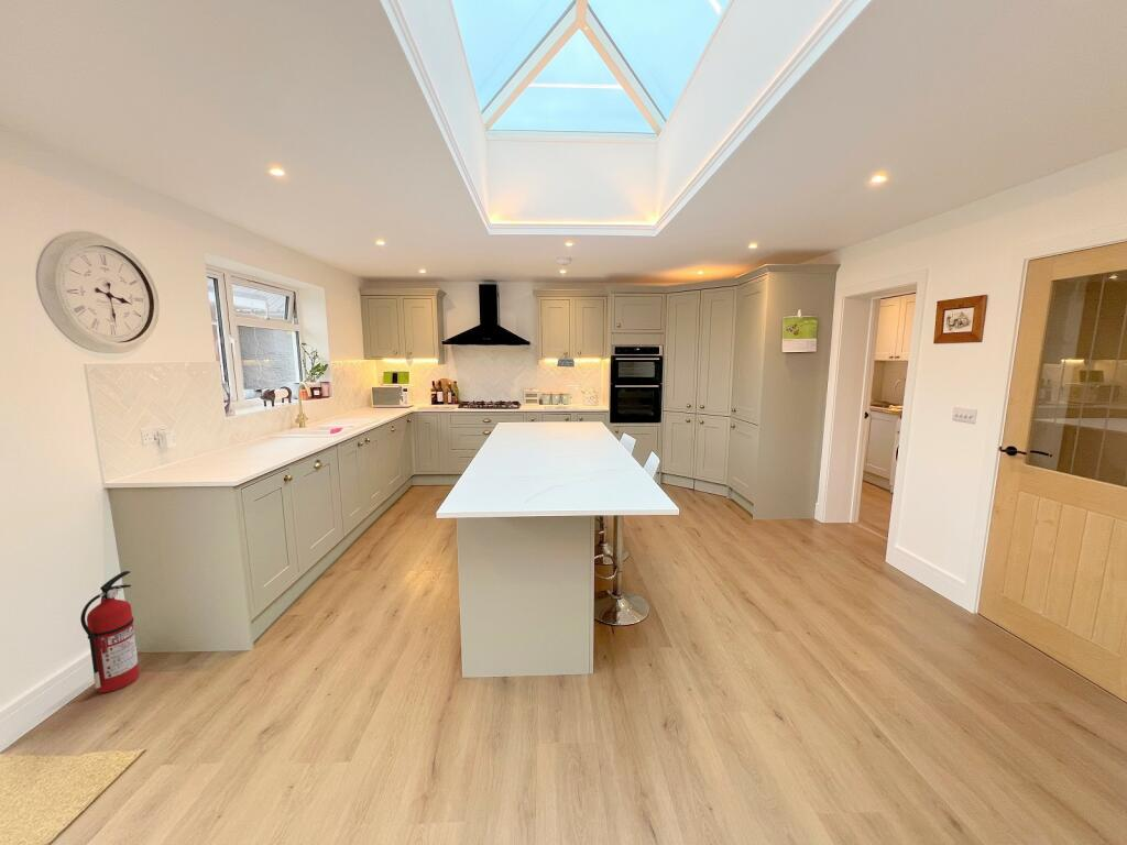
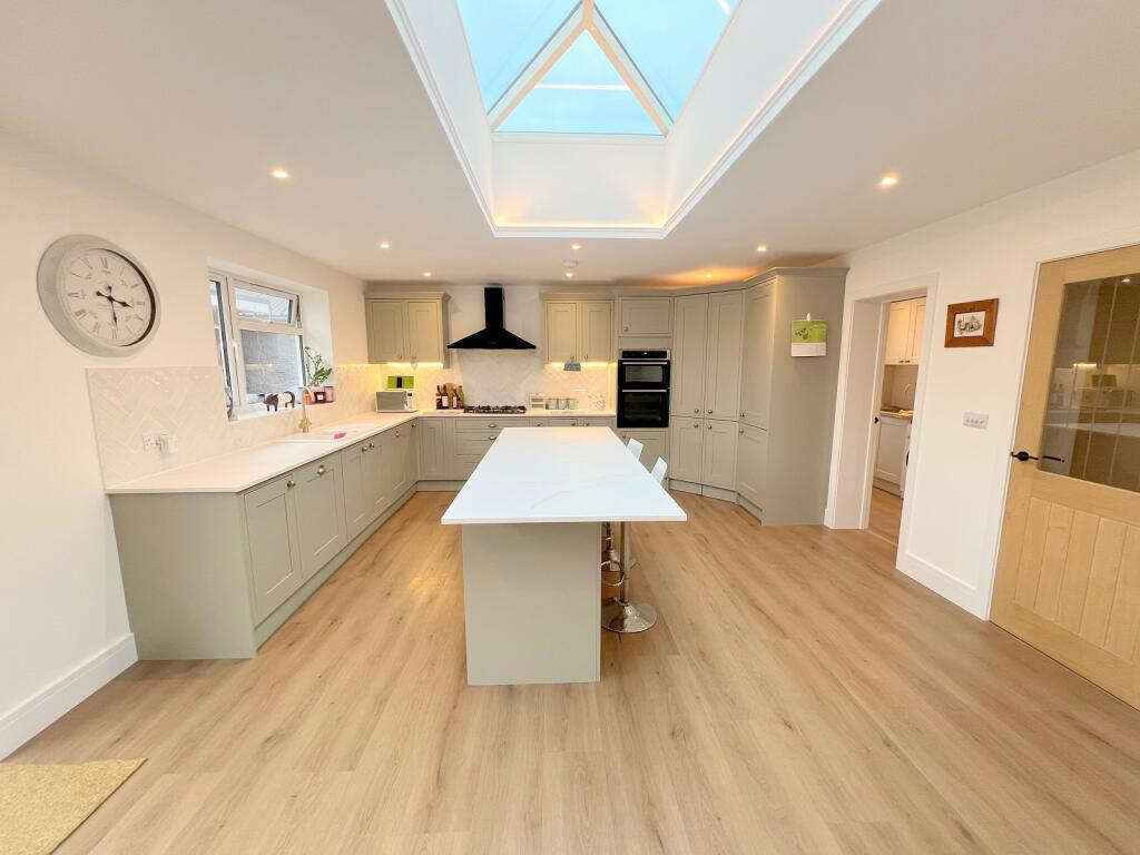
- fire extinguisher (111, 632)
